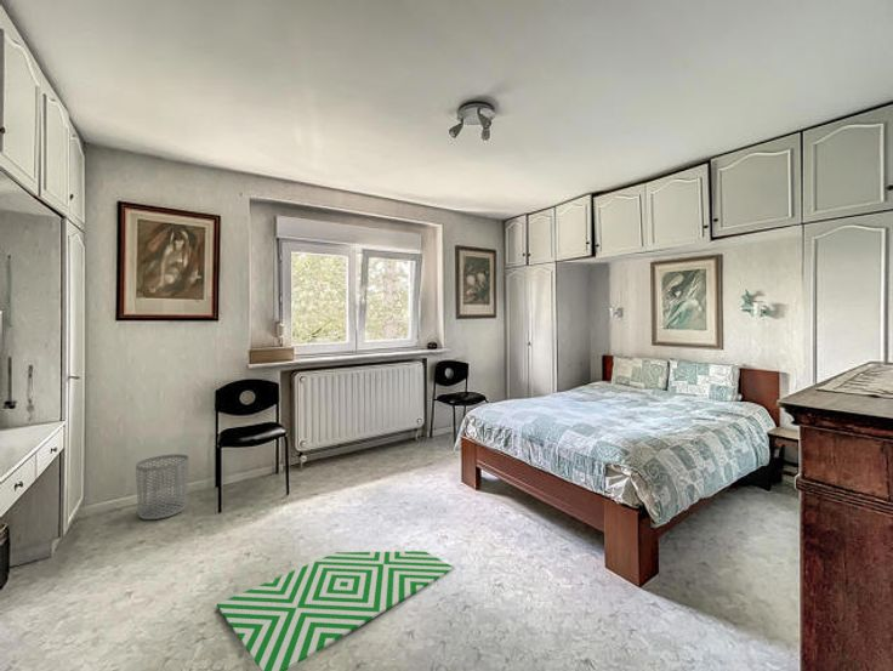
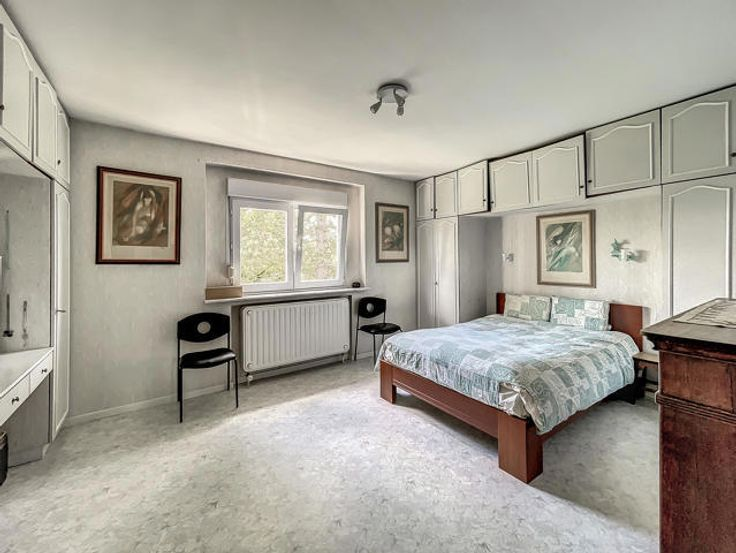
- waste bin (163, 487)
- rug (343, 585)
